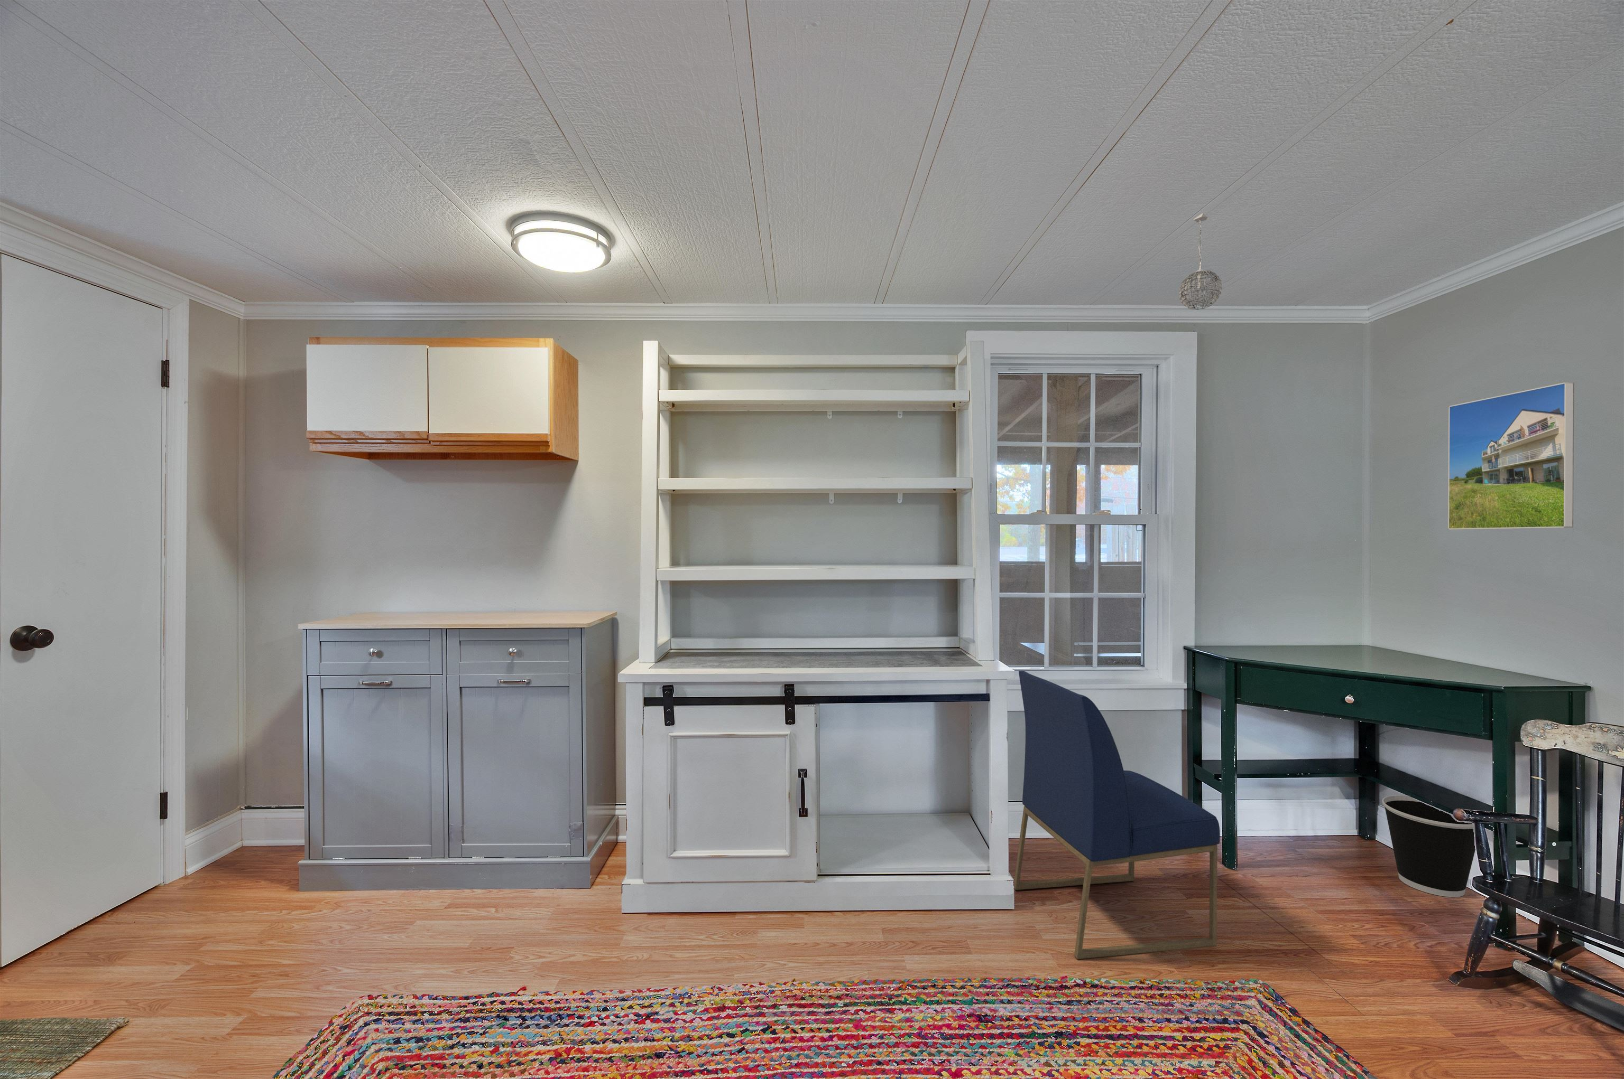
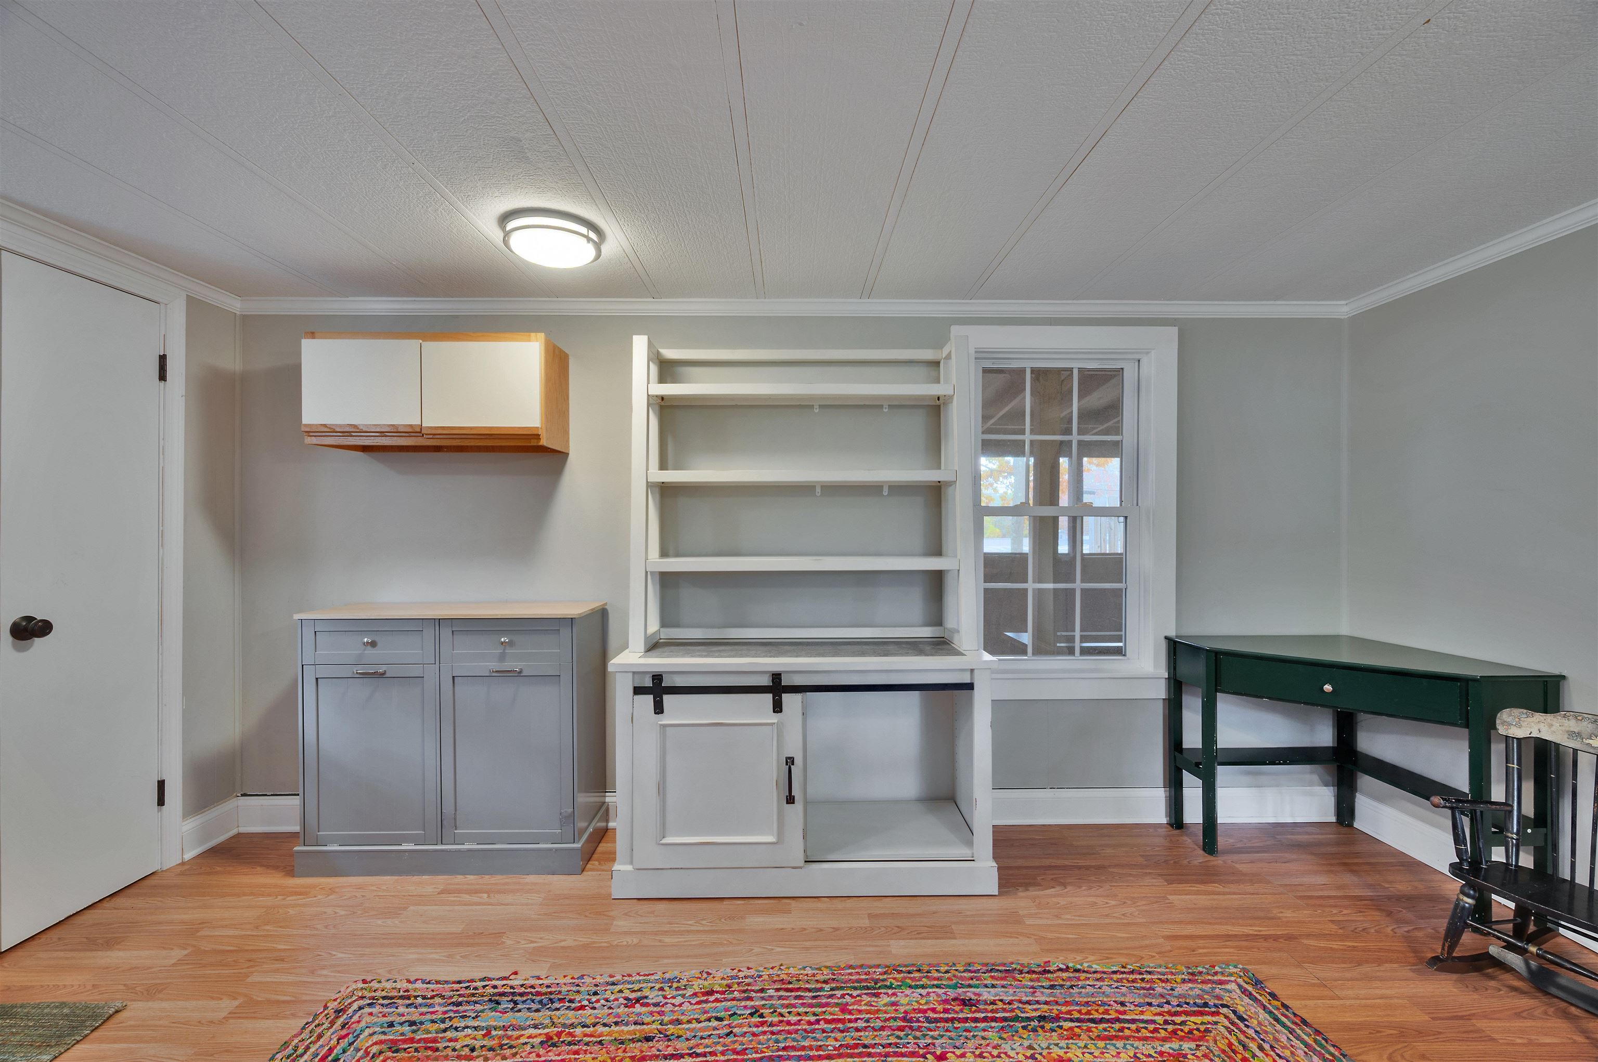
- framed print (1506, 461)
- chair (1110, 797)
- wastebasket (1431, 847)
- pendant light (1201, 261)
